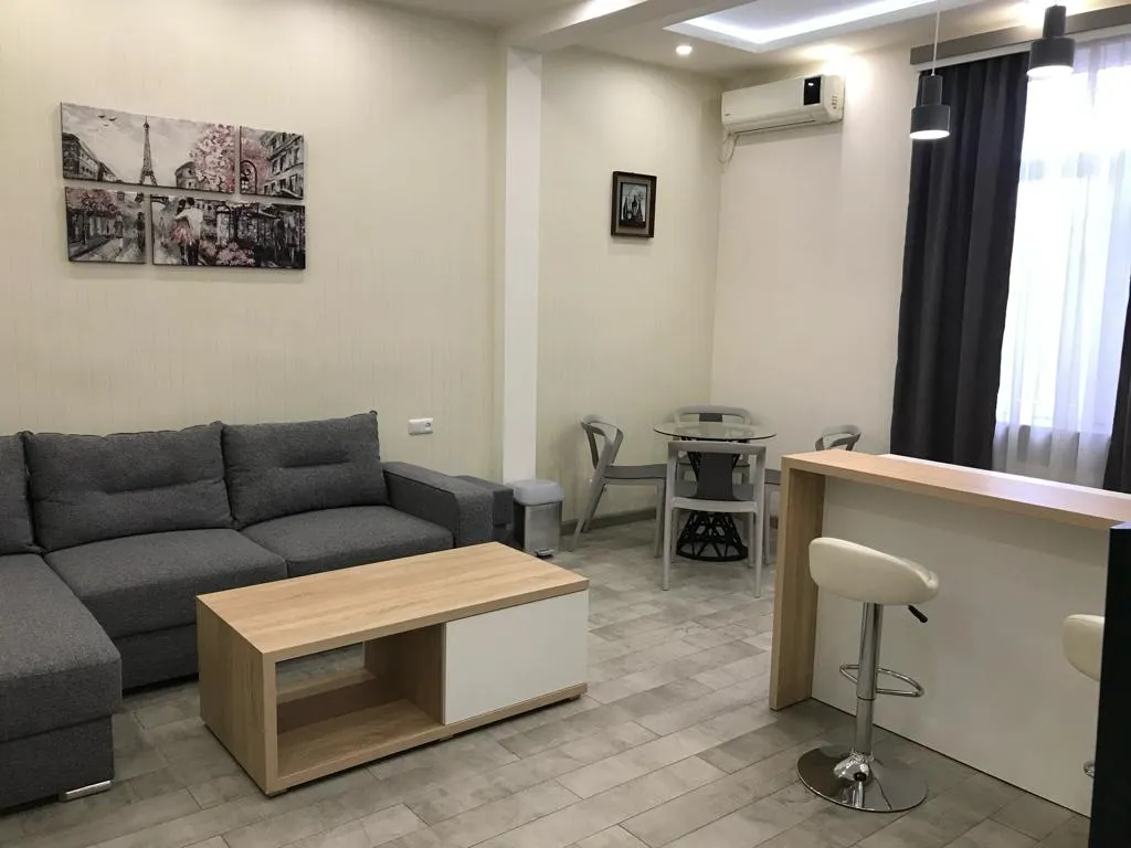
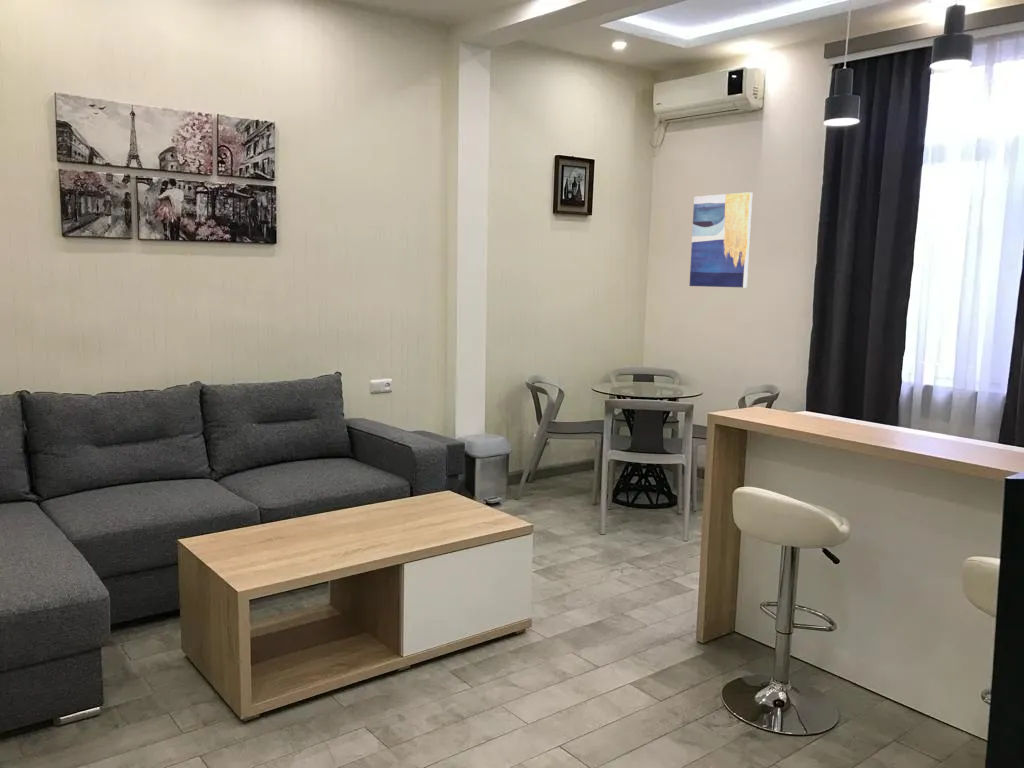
+ wall art (719, 241)
